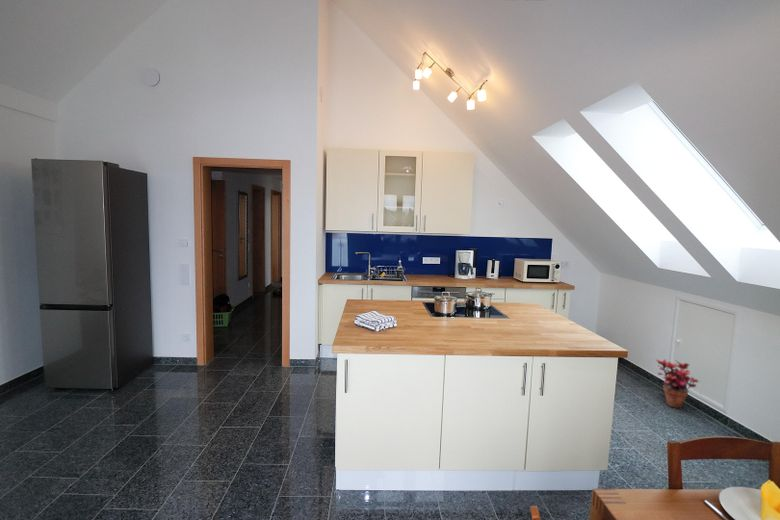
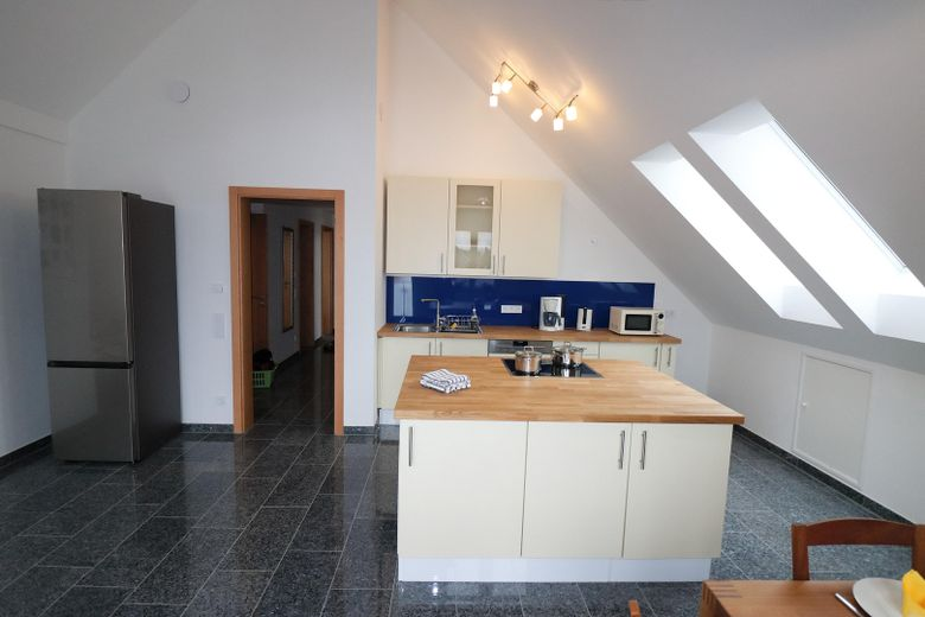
- potted plant (676, 385)
